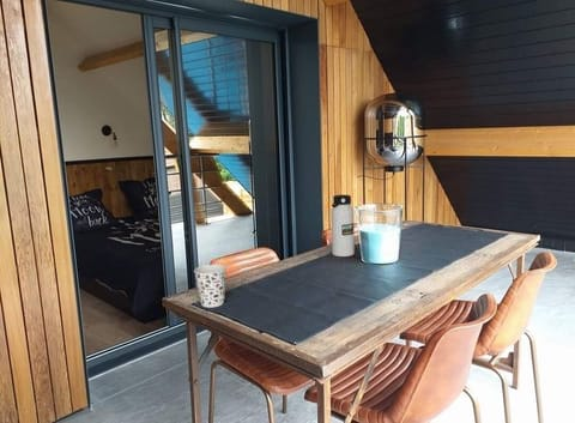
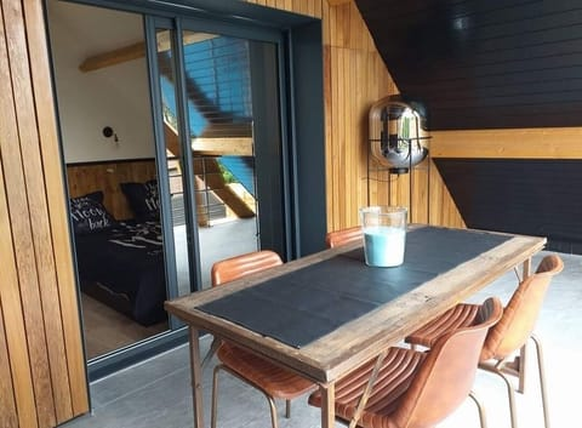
- cup (211, 285)
- water bottle (343, 224)
